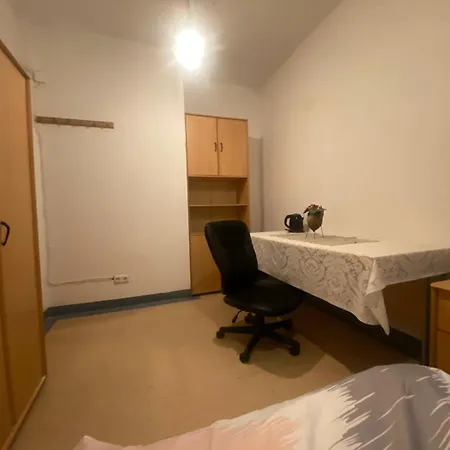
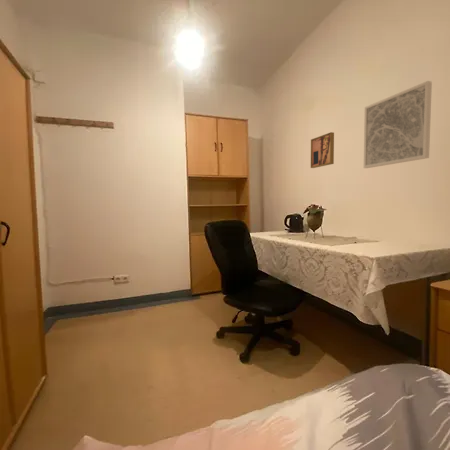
+ wall art (321, 151)
+ wall art (393, 129)
